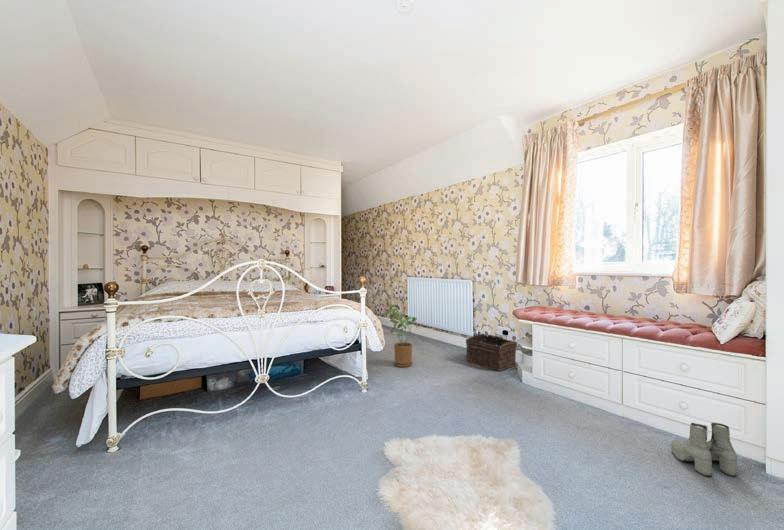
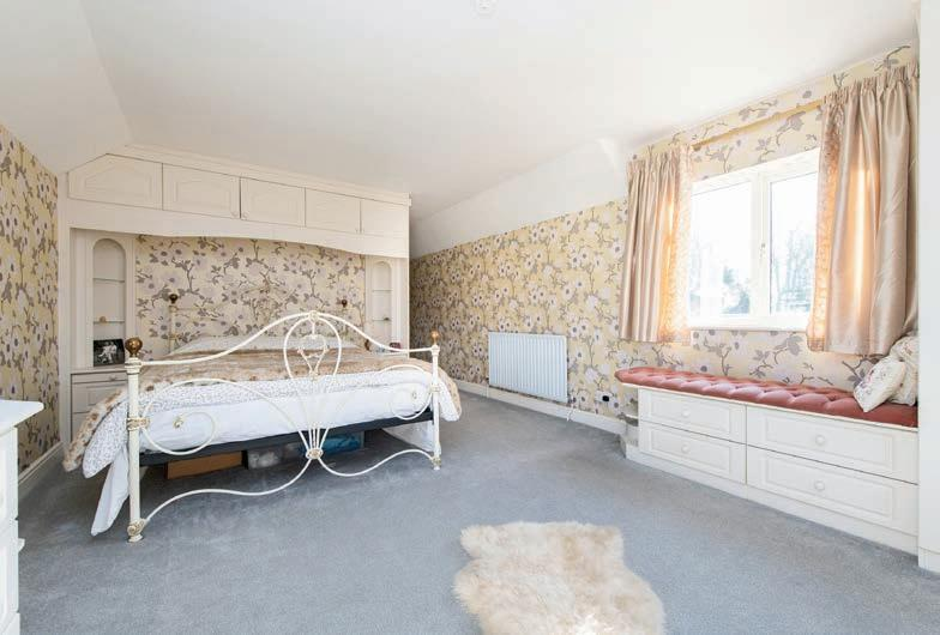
- house plant (400, 335)
- boots (702, 441)
- basket (492, 349)
